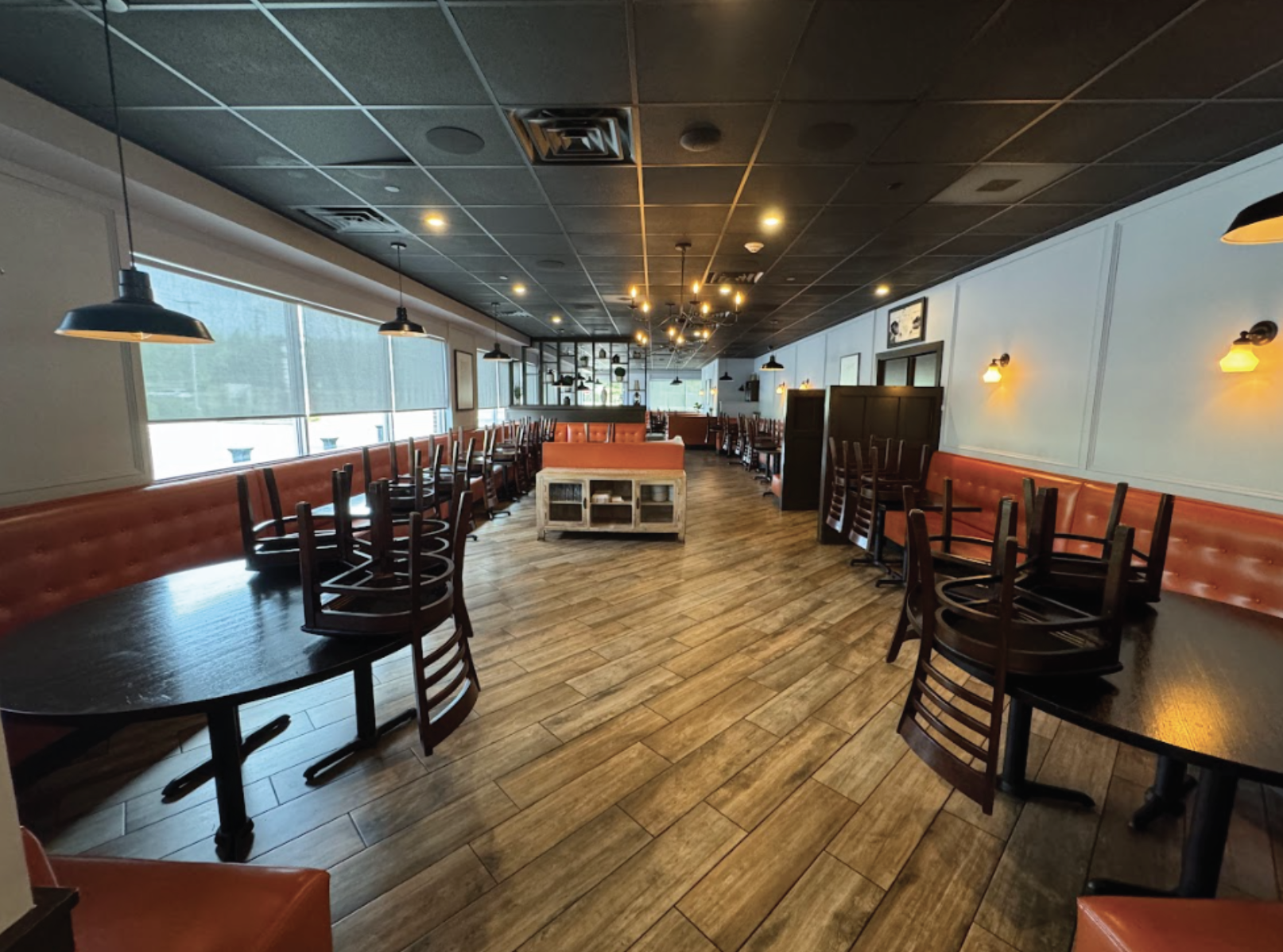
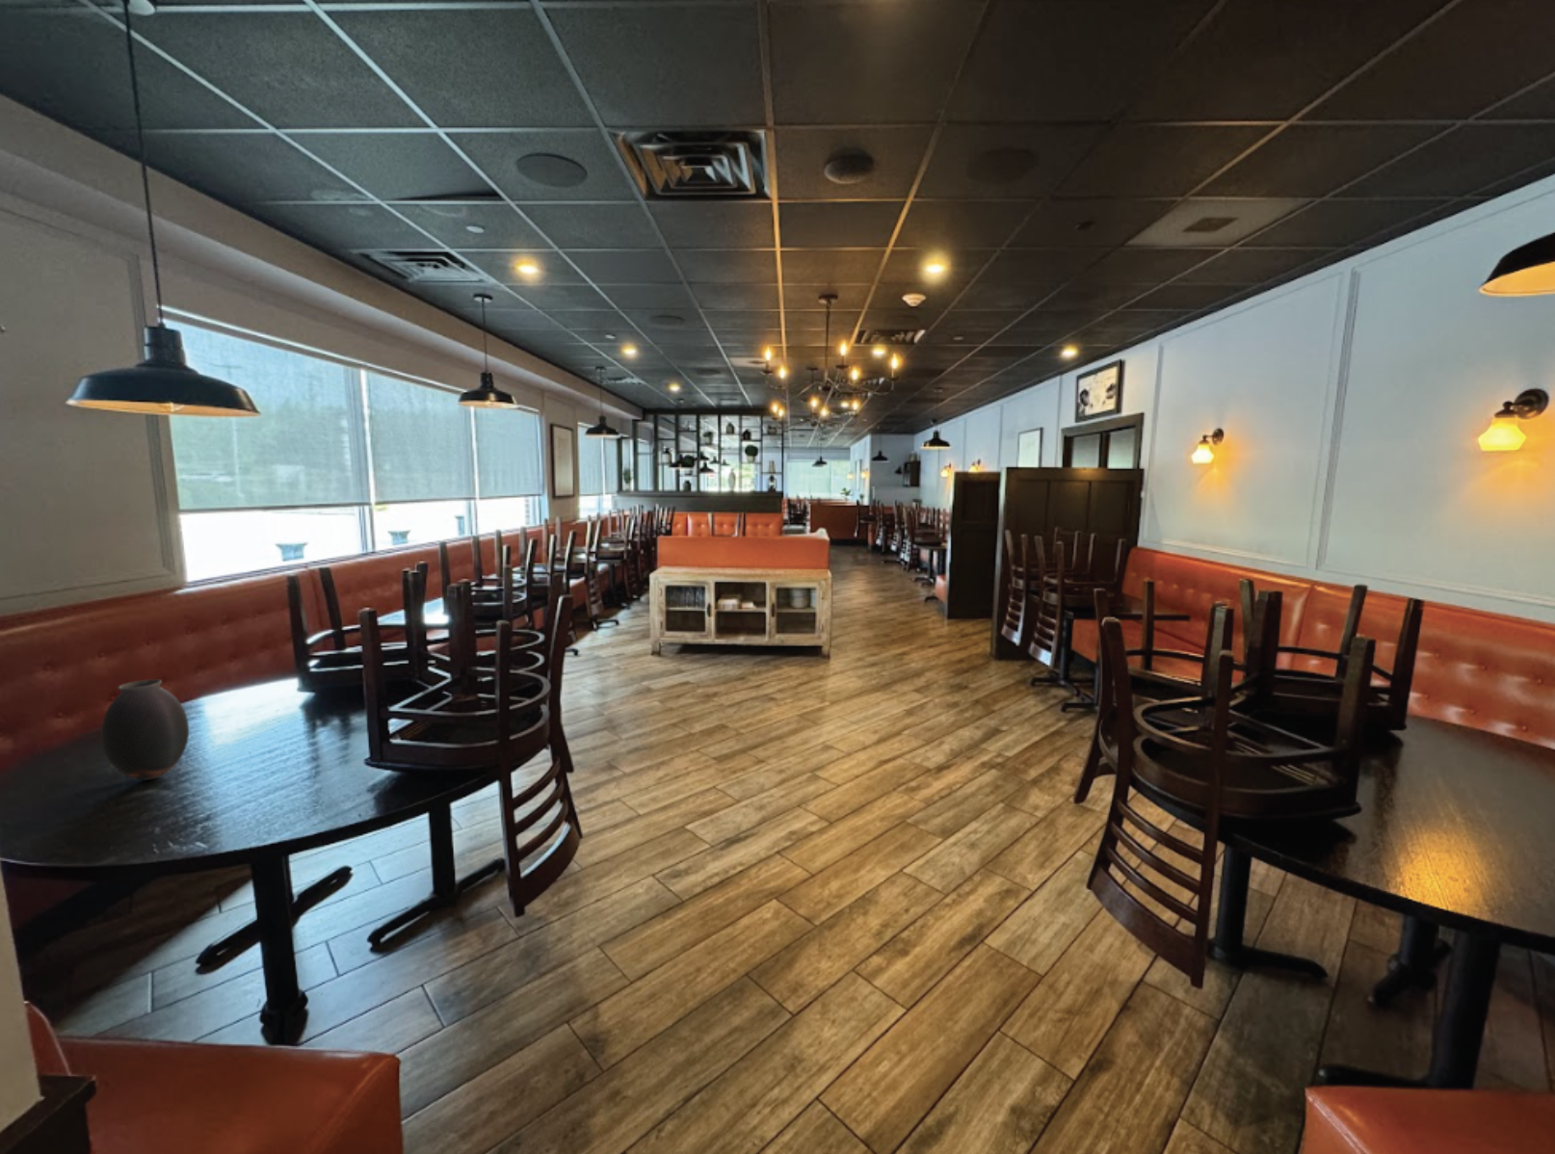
+ vase (147, 731)
